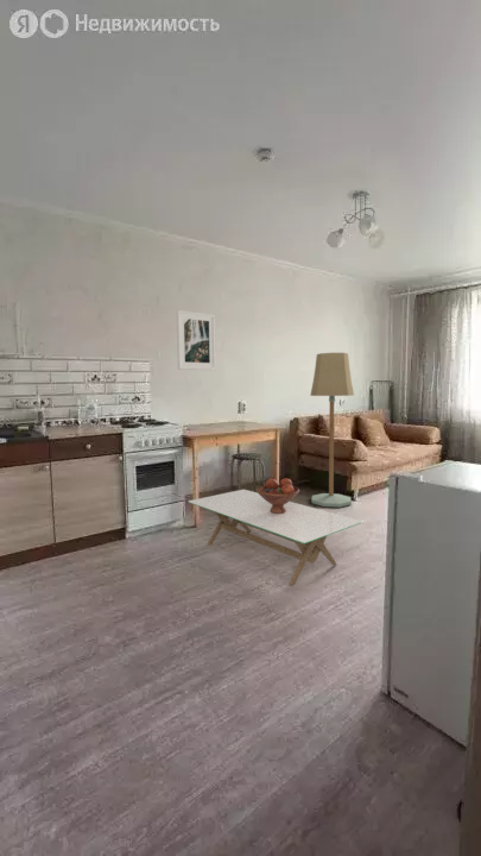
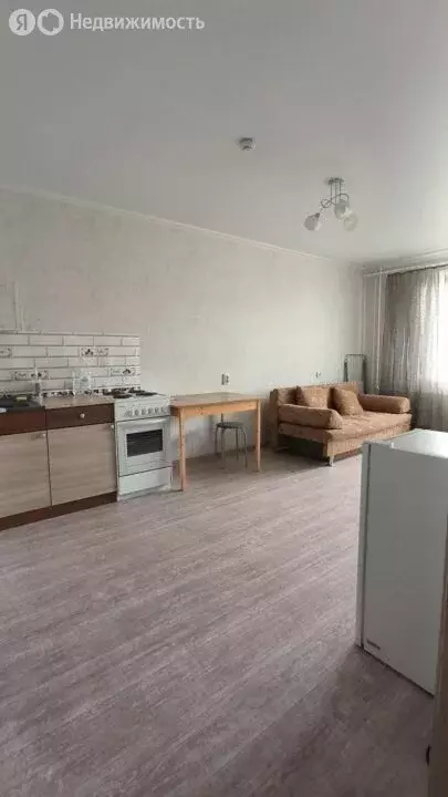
- floor lamp (331, 428)
- coffee table (267, 531)
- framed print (196, 341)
- fruit bowl (278, 496)
